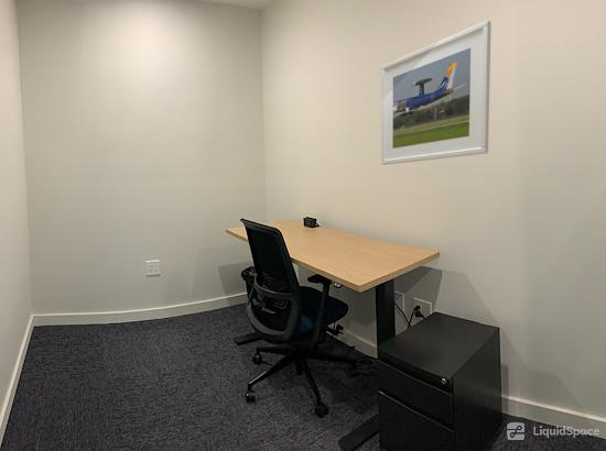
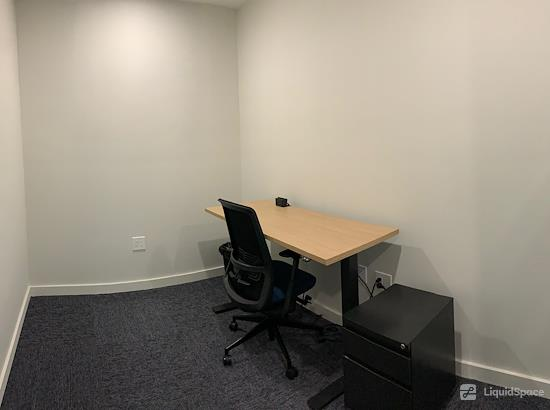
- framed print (428, 103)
